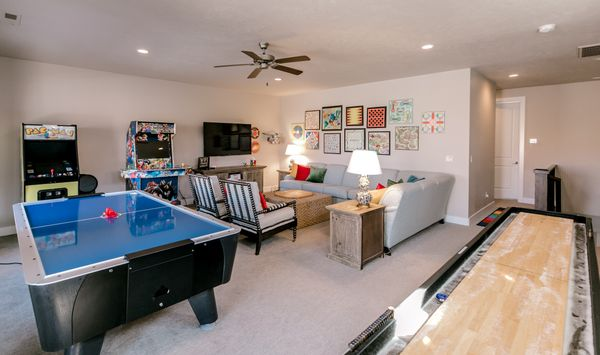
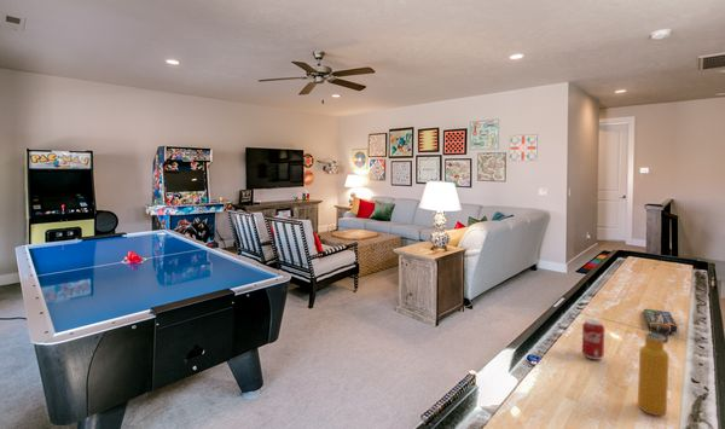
+ beverage can (592, 338)
+ water bottle (655, 361)
+ remote control (660, 319)
